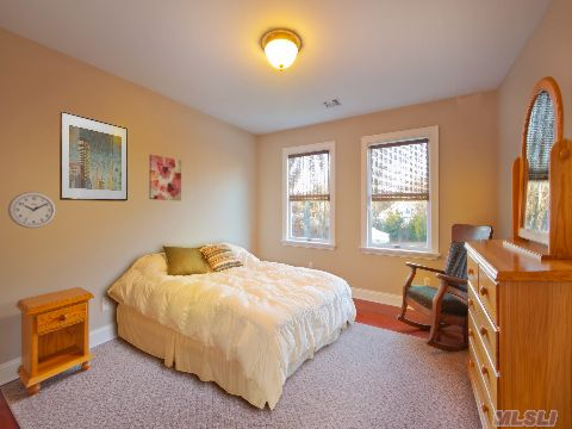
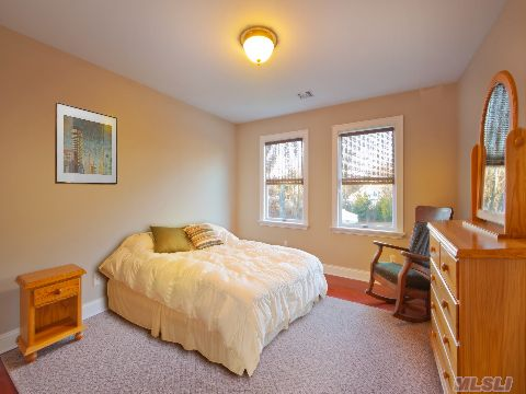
- wall art (166, 179)
- wall clock (33, 210)
